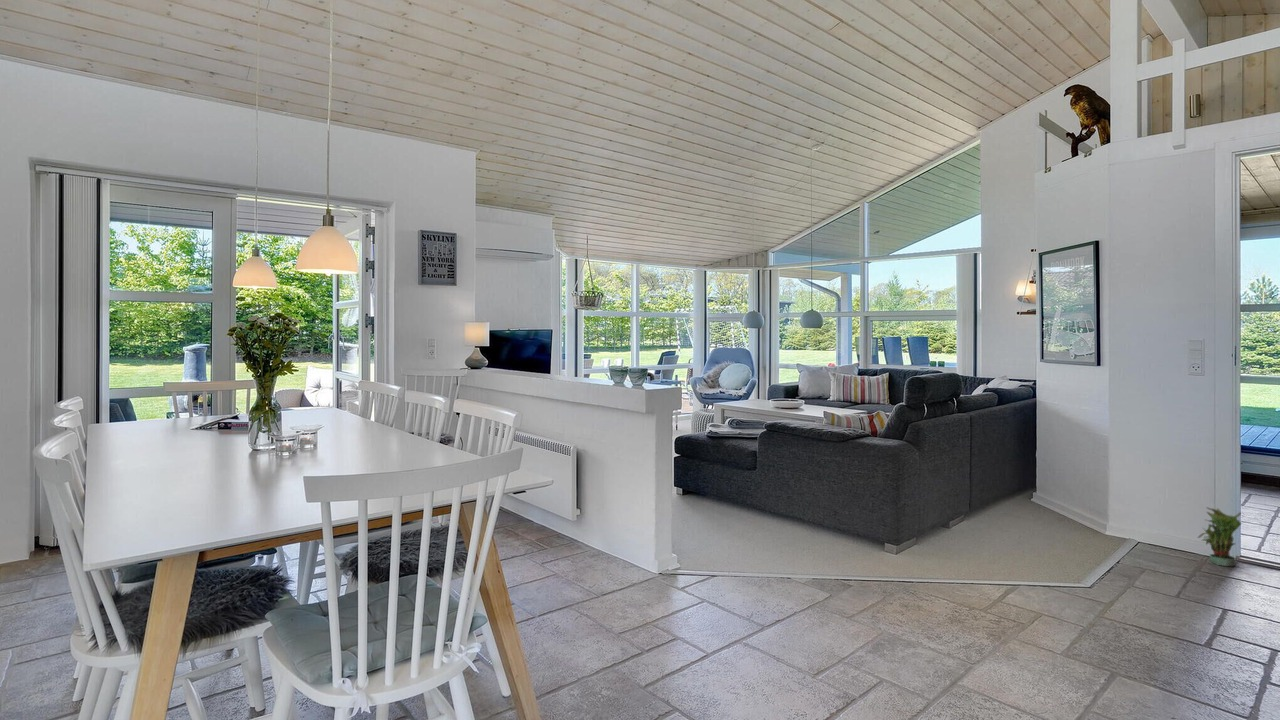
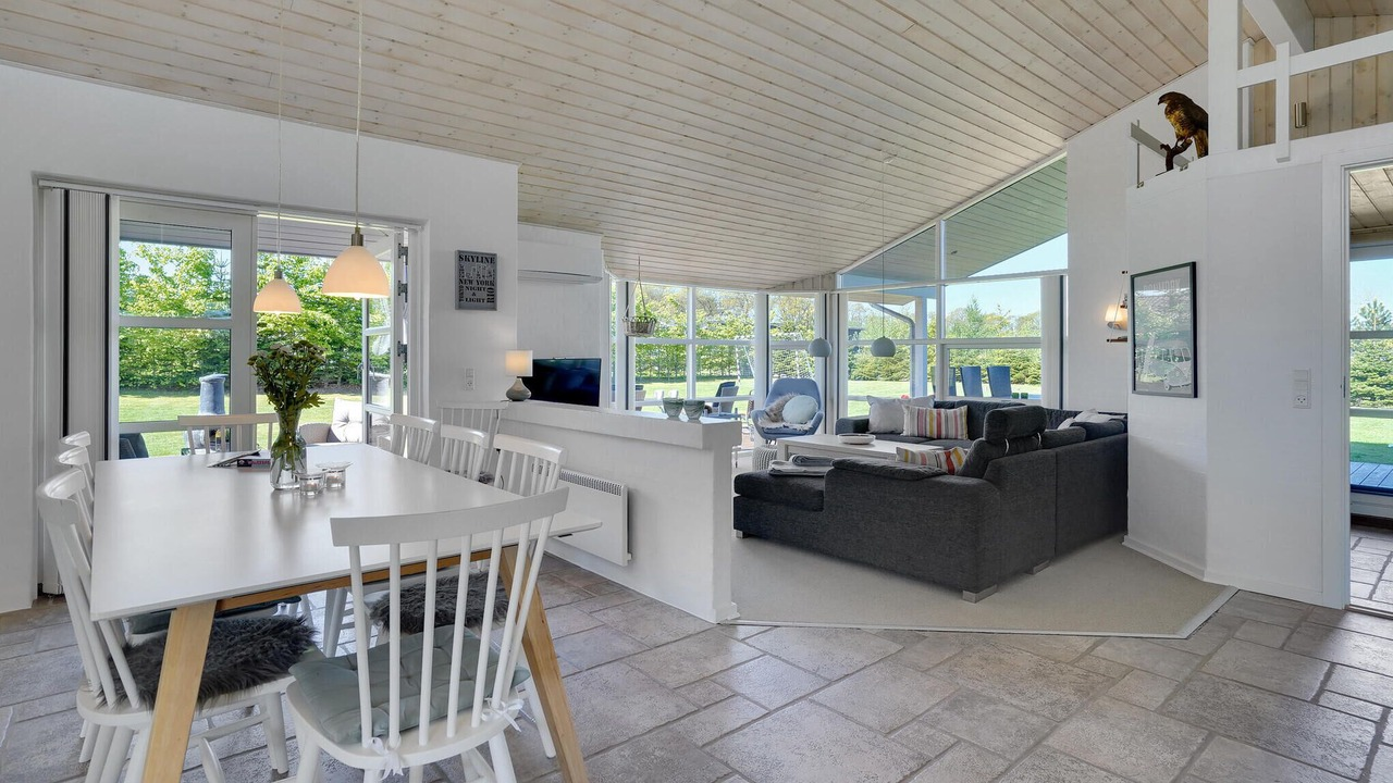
- potted plant (1217, 534)
